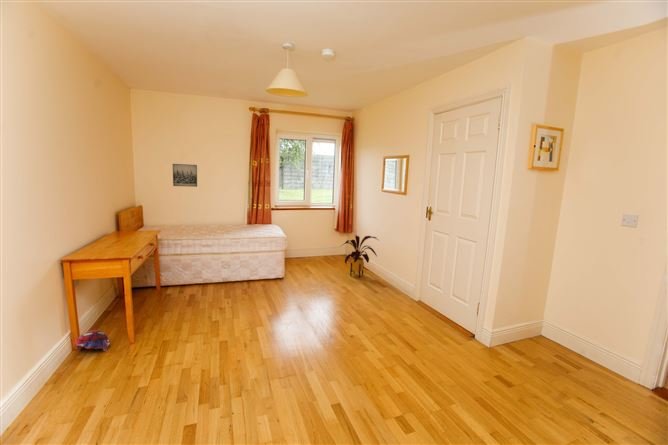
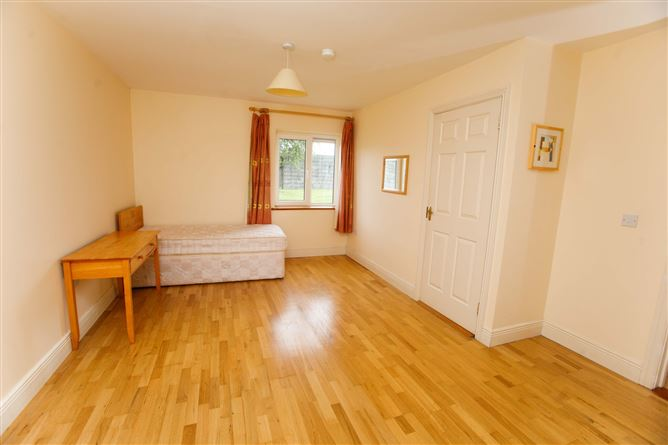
- house plant (359, 254)
- plush toy (93, 340)
- wall art (185, 175)
